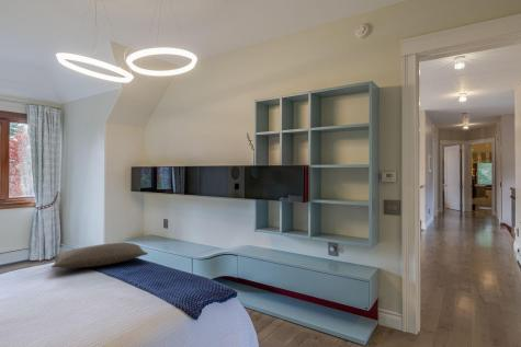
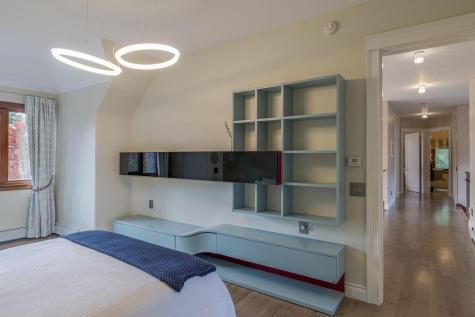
- pillow (101, 255)
